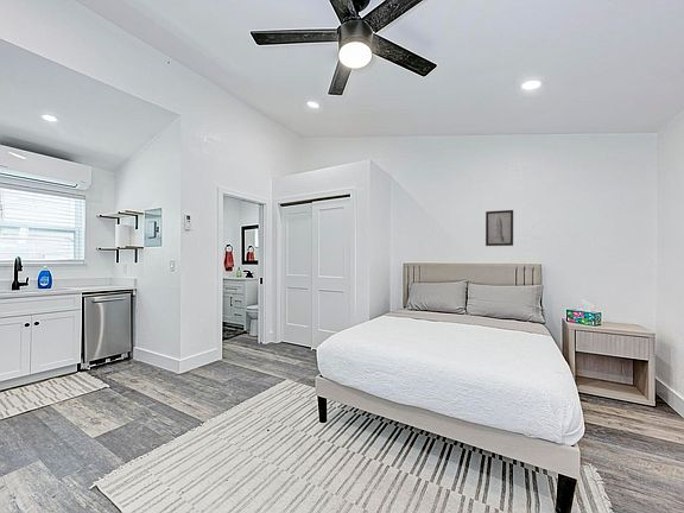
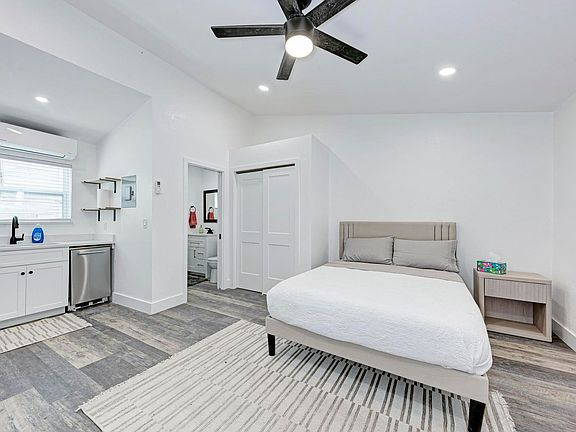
- wall art (499, 228)
